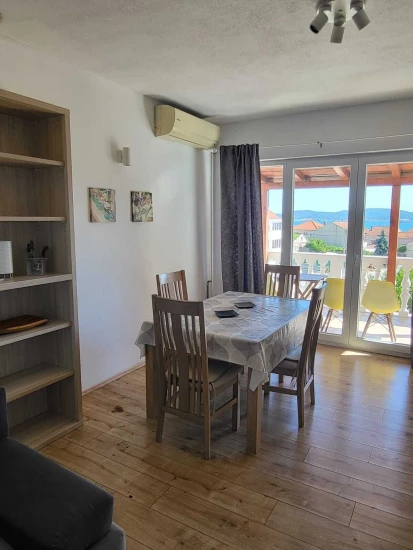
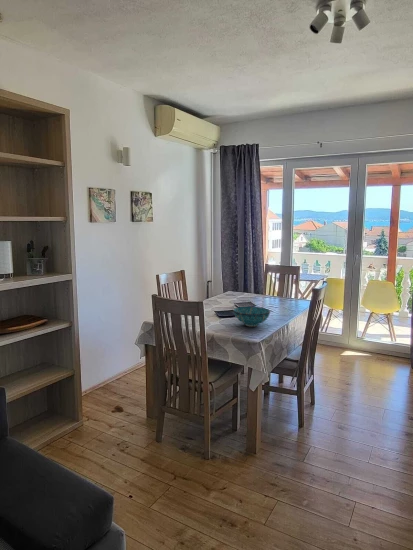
+ bowl (251, 317)
